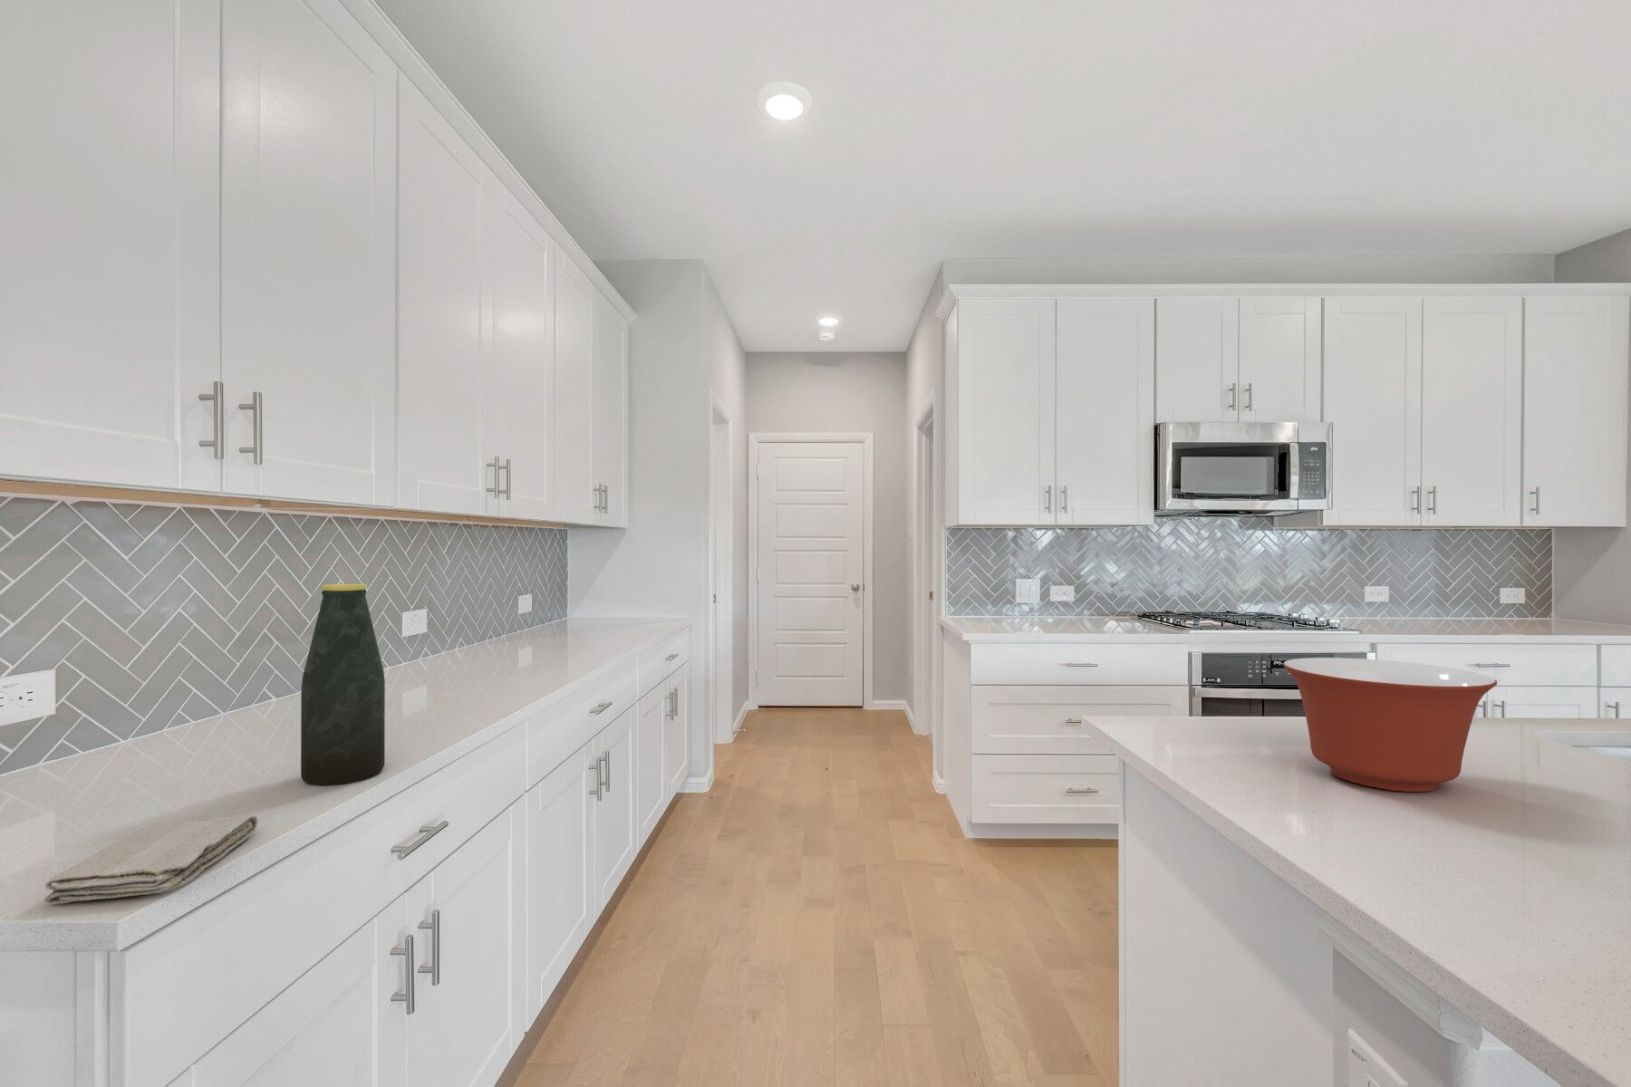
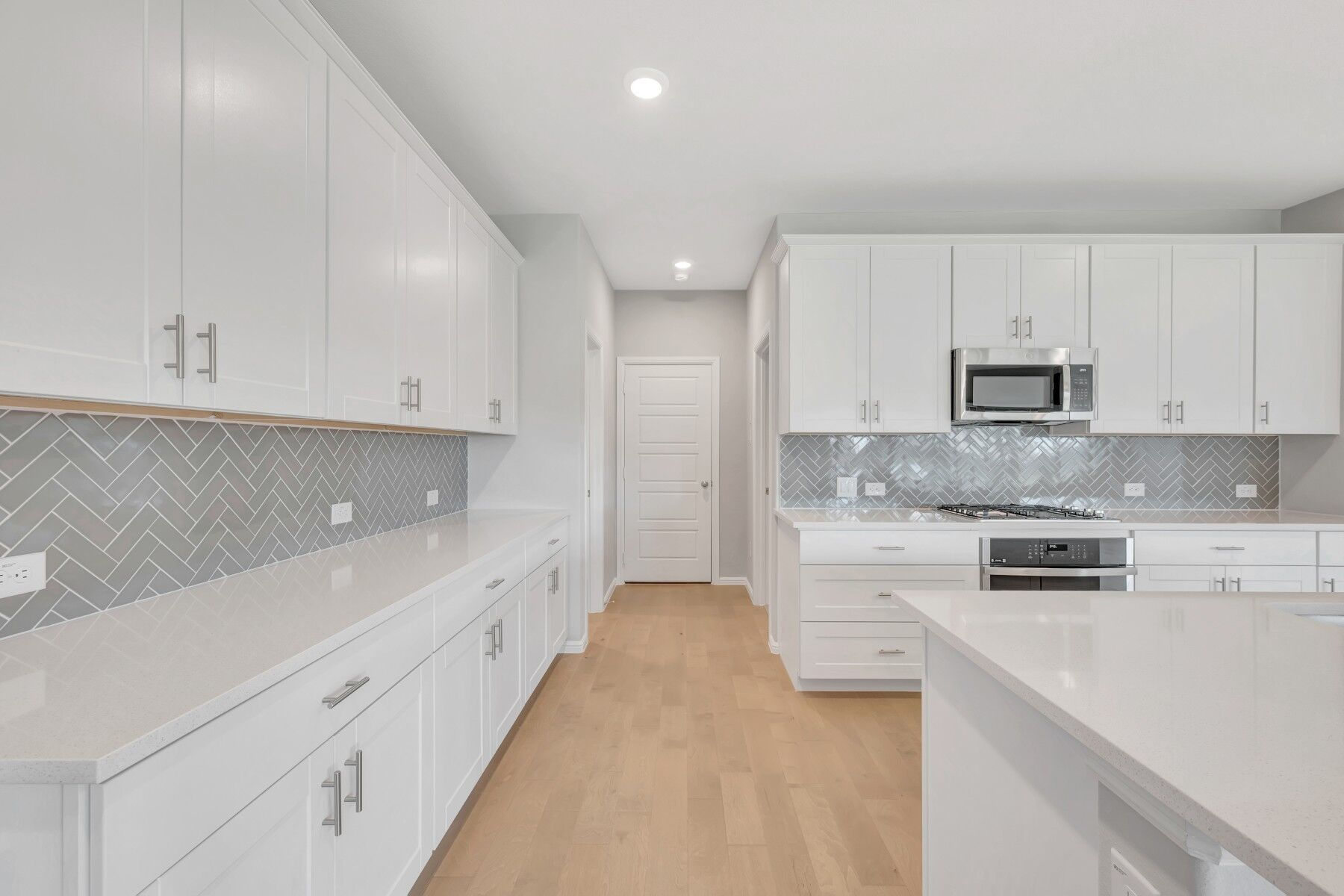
- bottle (343, 679)
- washcloth (160, 853)
- mixing bowl (1382, 724)
